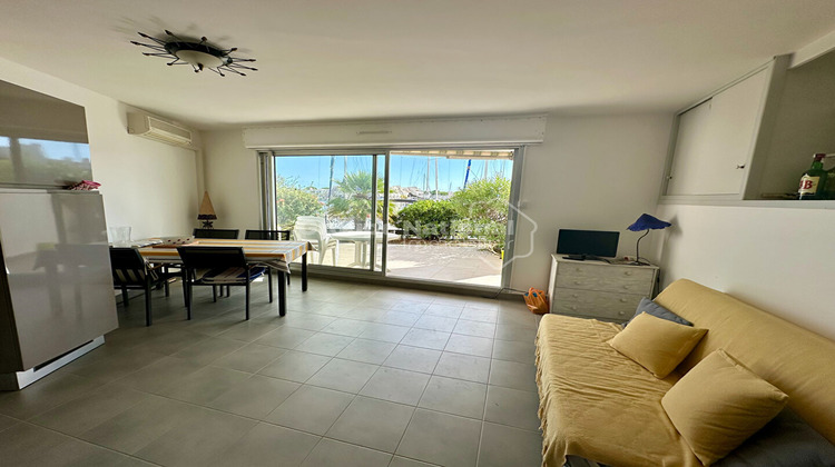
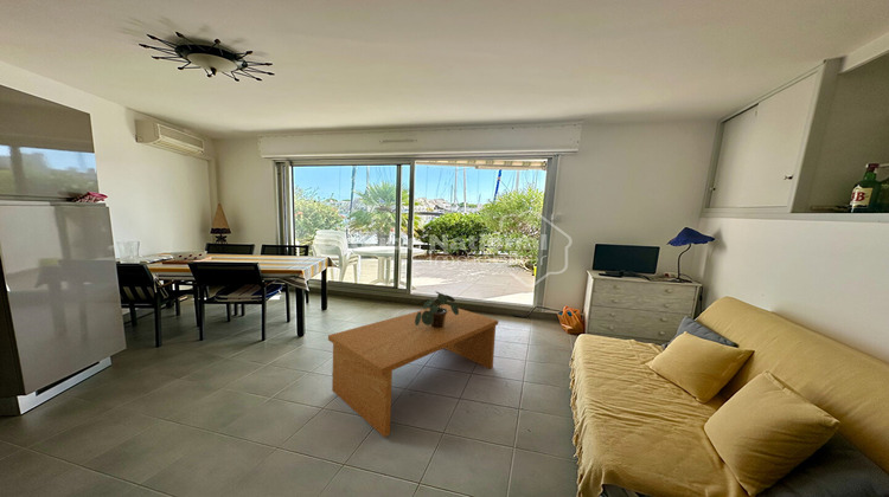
+ potted plant (436, 308)
+ coffee table (421, 353)
